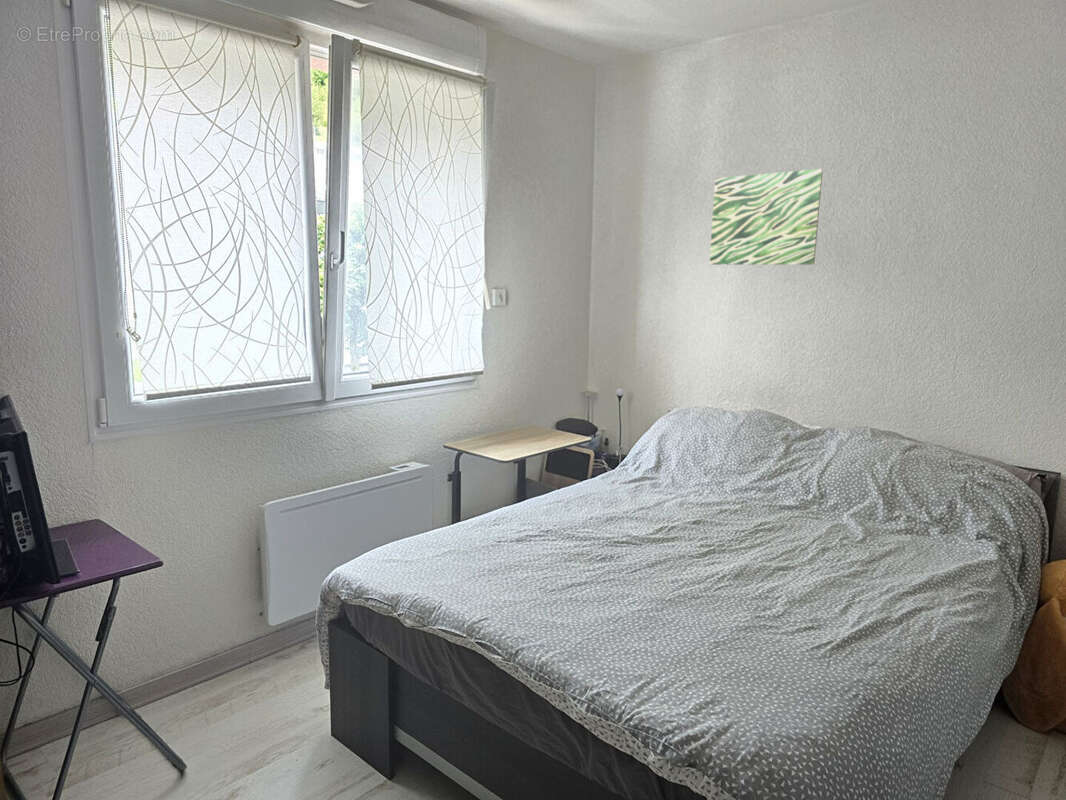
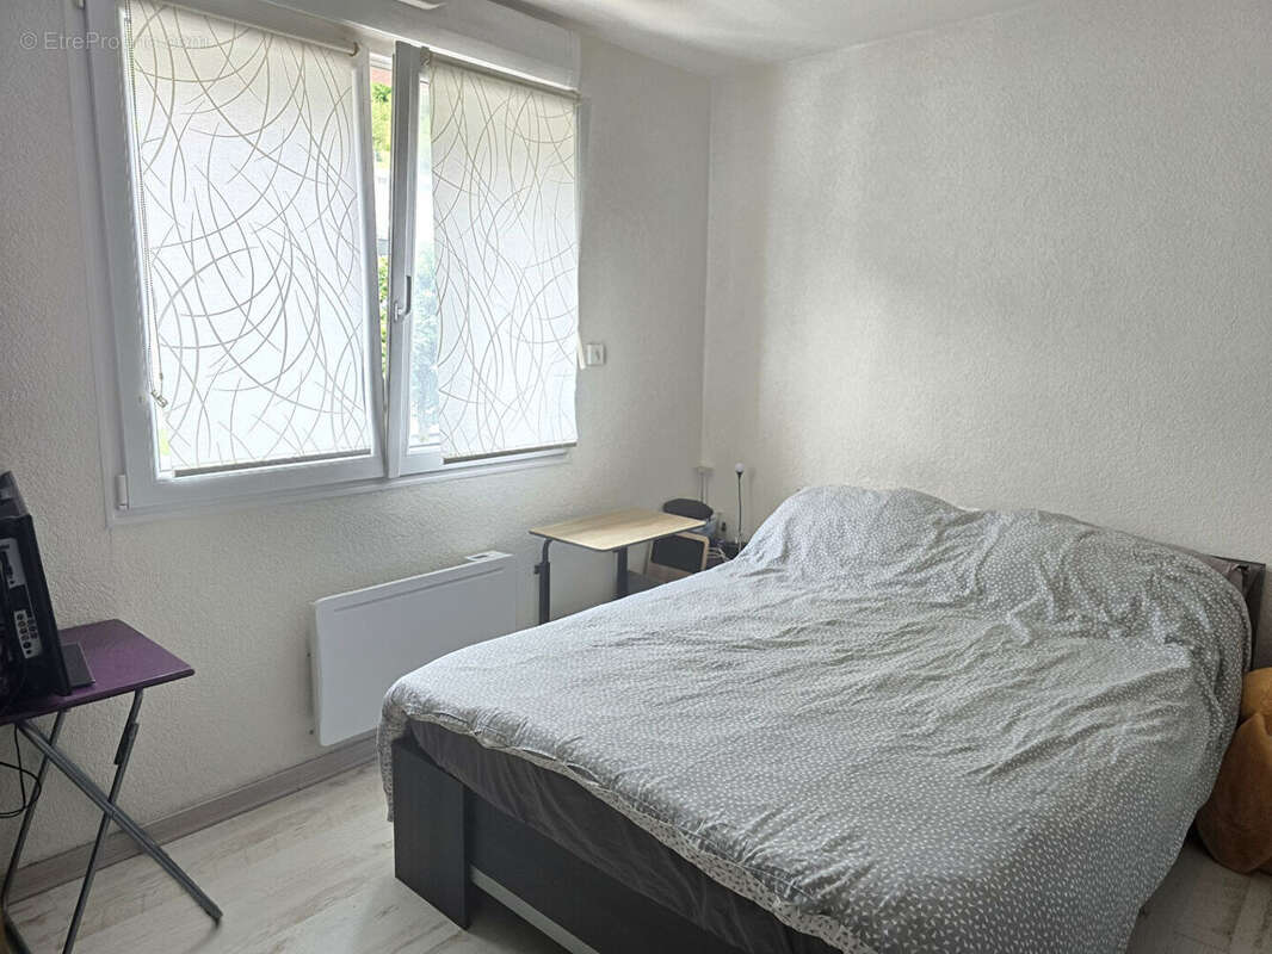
- wall art (762, 219)
